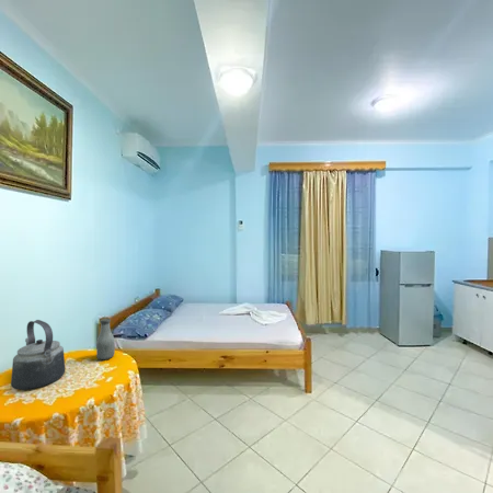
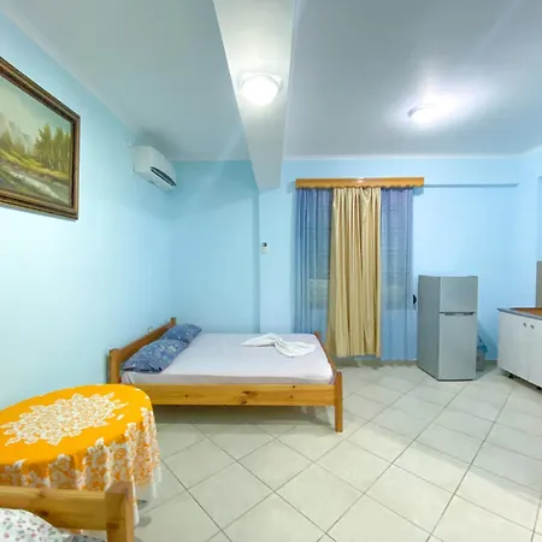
- bottle (105, 337)
- kettle (37, 348)
